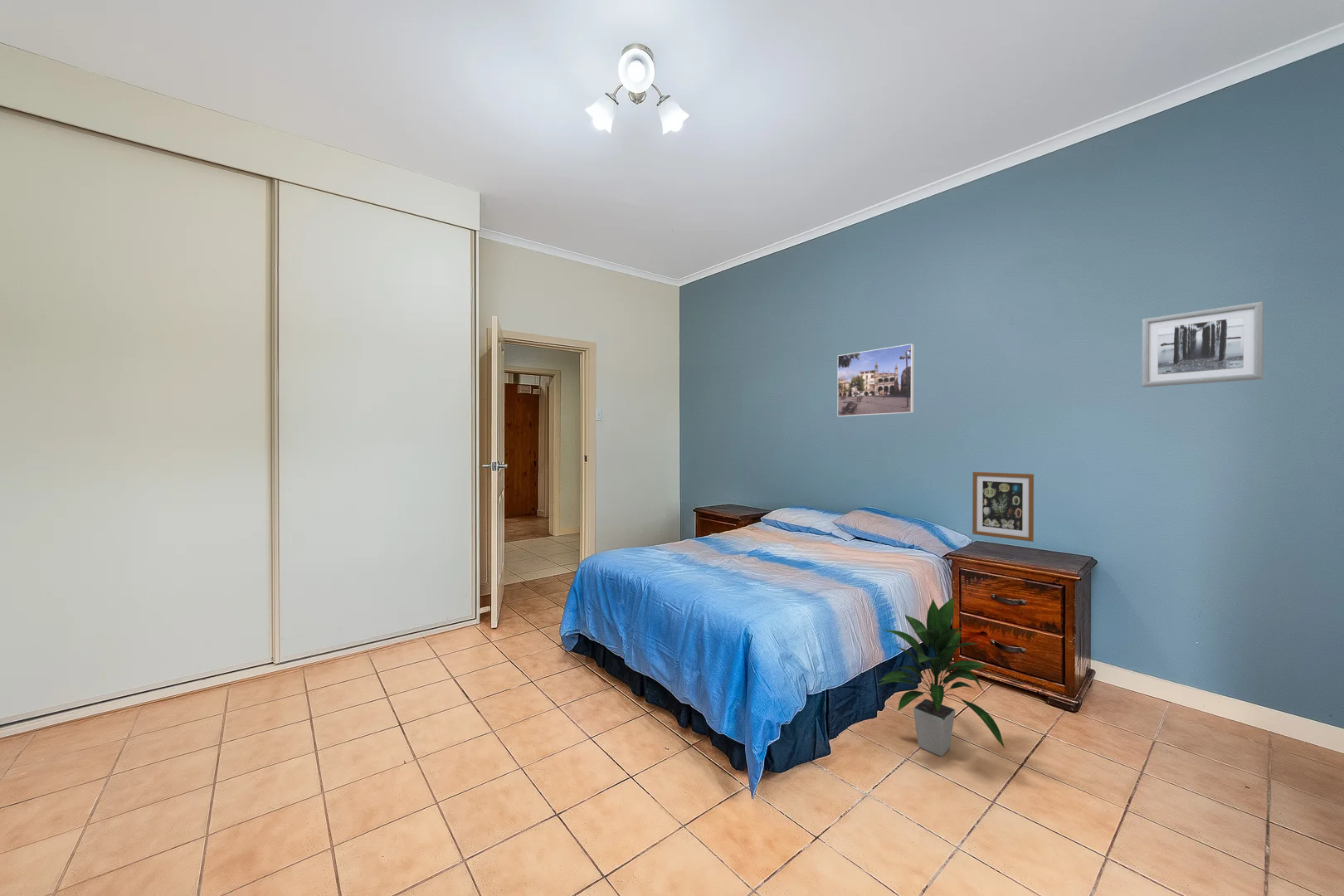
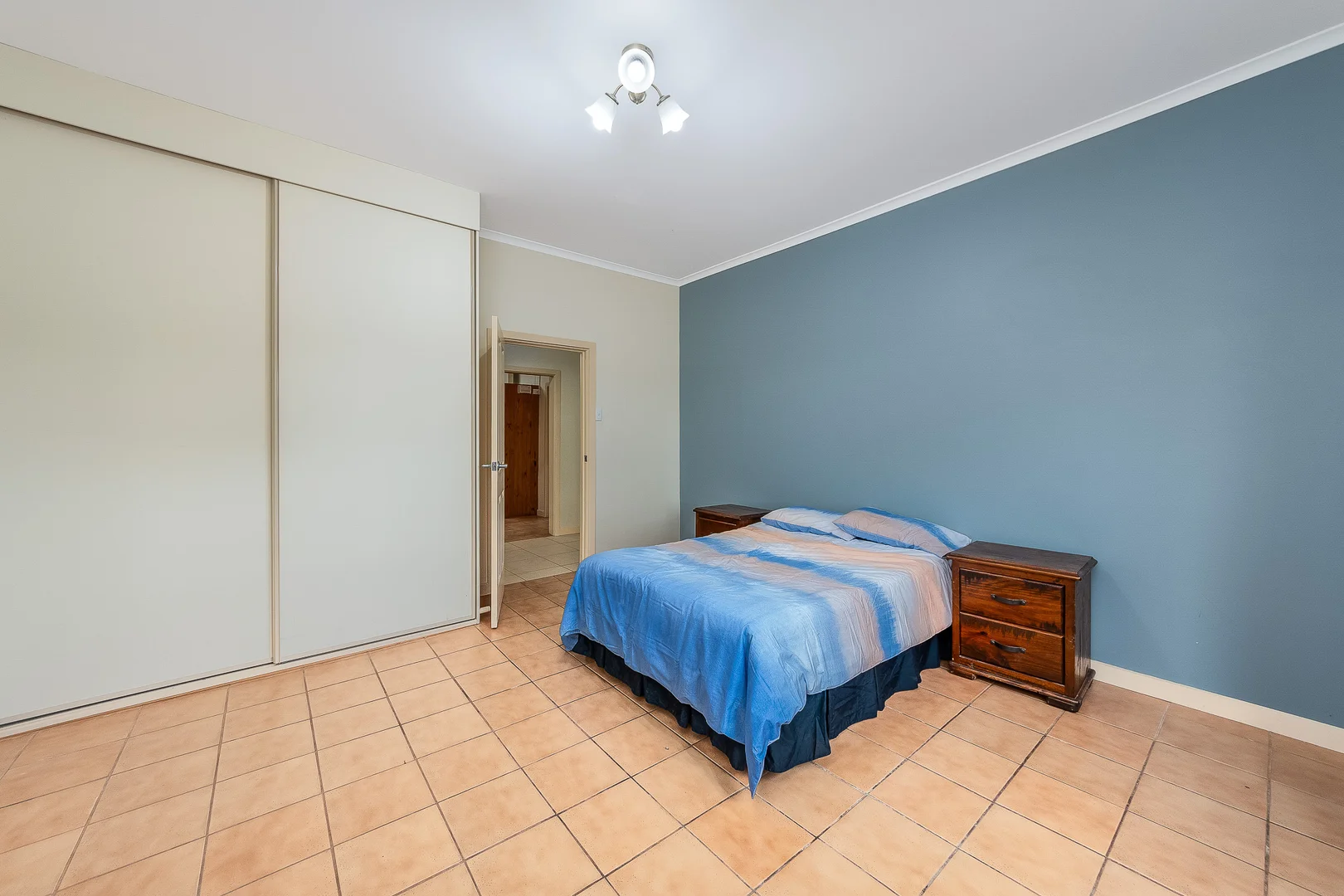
- indoor plant (937, 677)
- wall art (1199, 347)
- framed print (873, 382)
- wall art (1001, 505)
